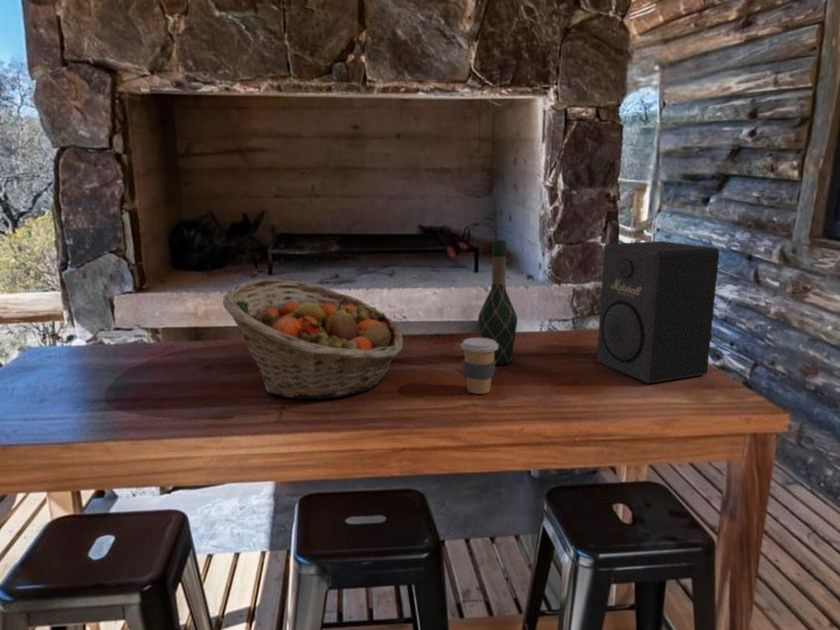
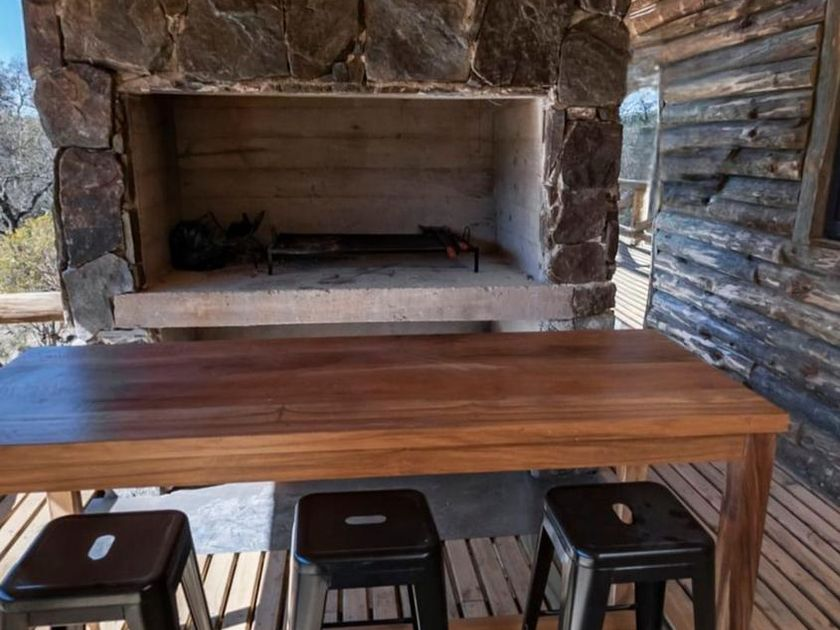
- wine bottle (498, 302)
- coffee cup (479, 366)
- speaker (652, 308)
- fruit basket (317, 331)
